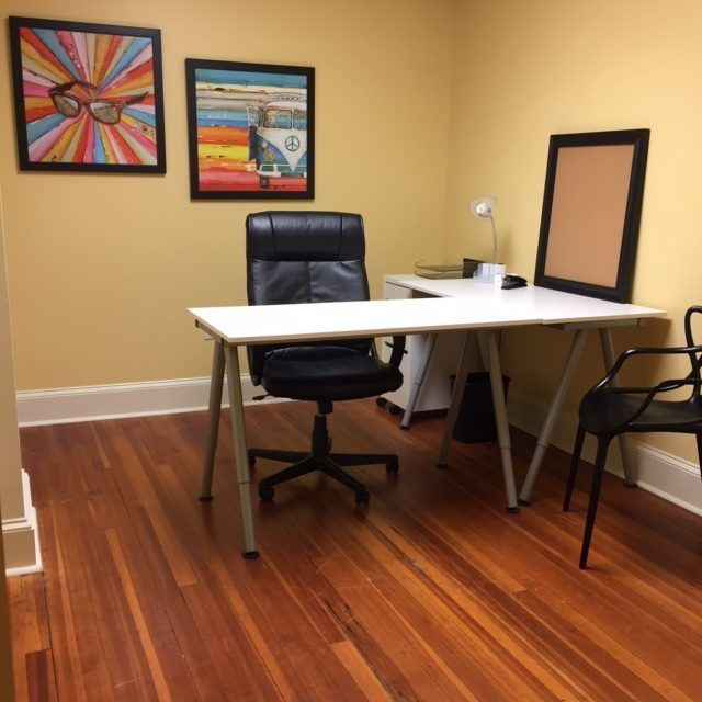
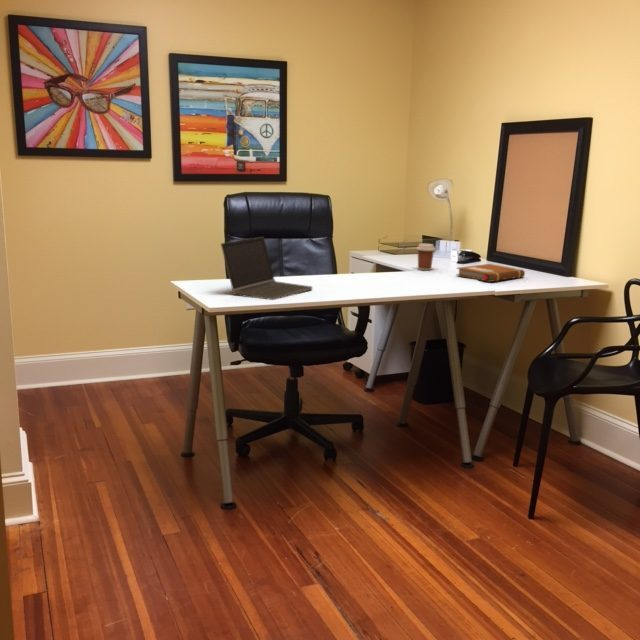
+ coffee cup (425, 256)
+ notebook (489, 272)
+ laptop computer (267, 267)
